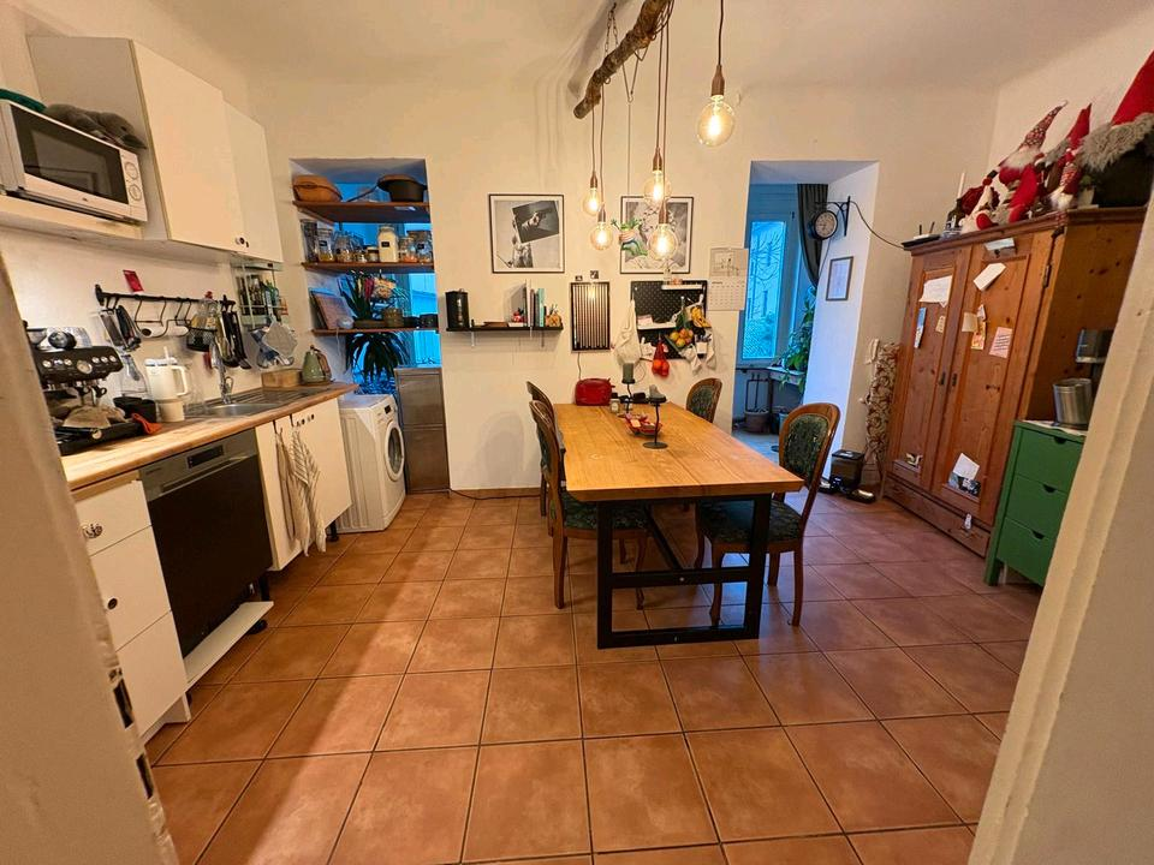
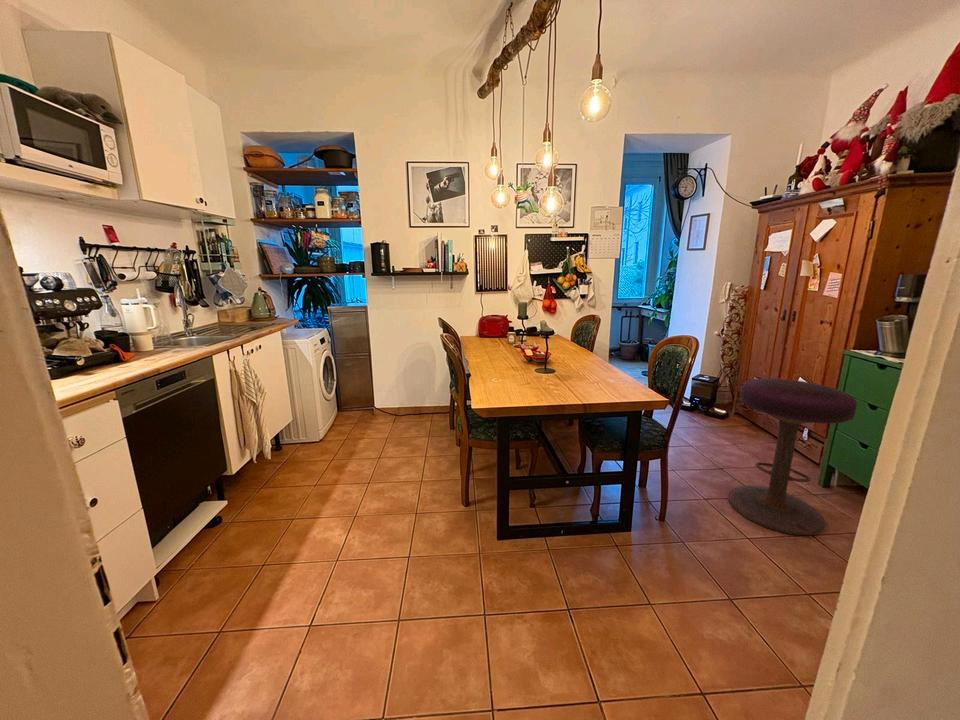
+ stool (784, 449)
